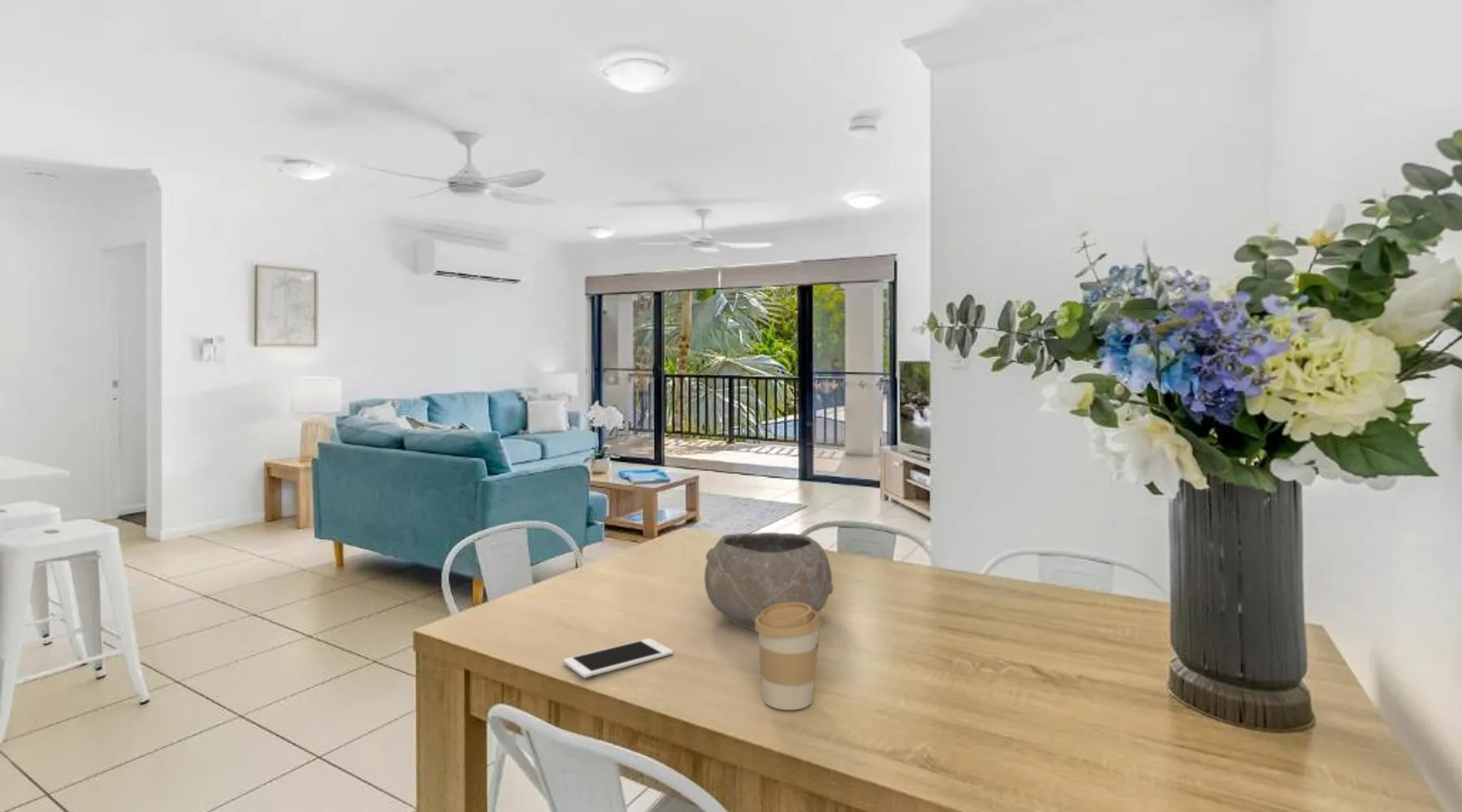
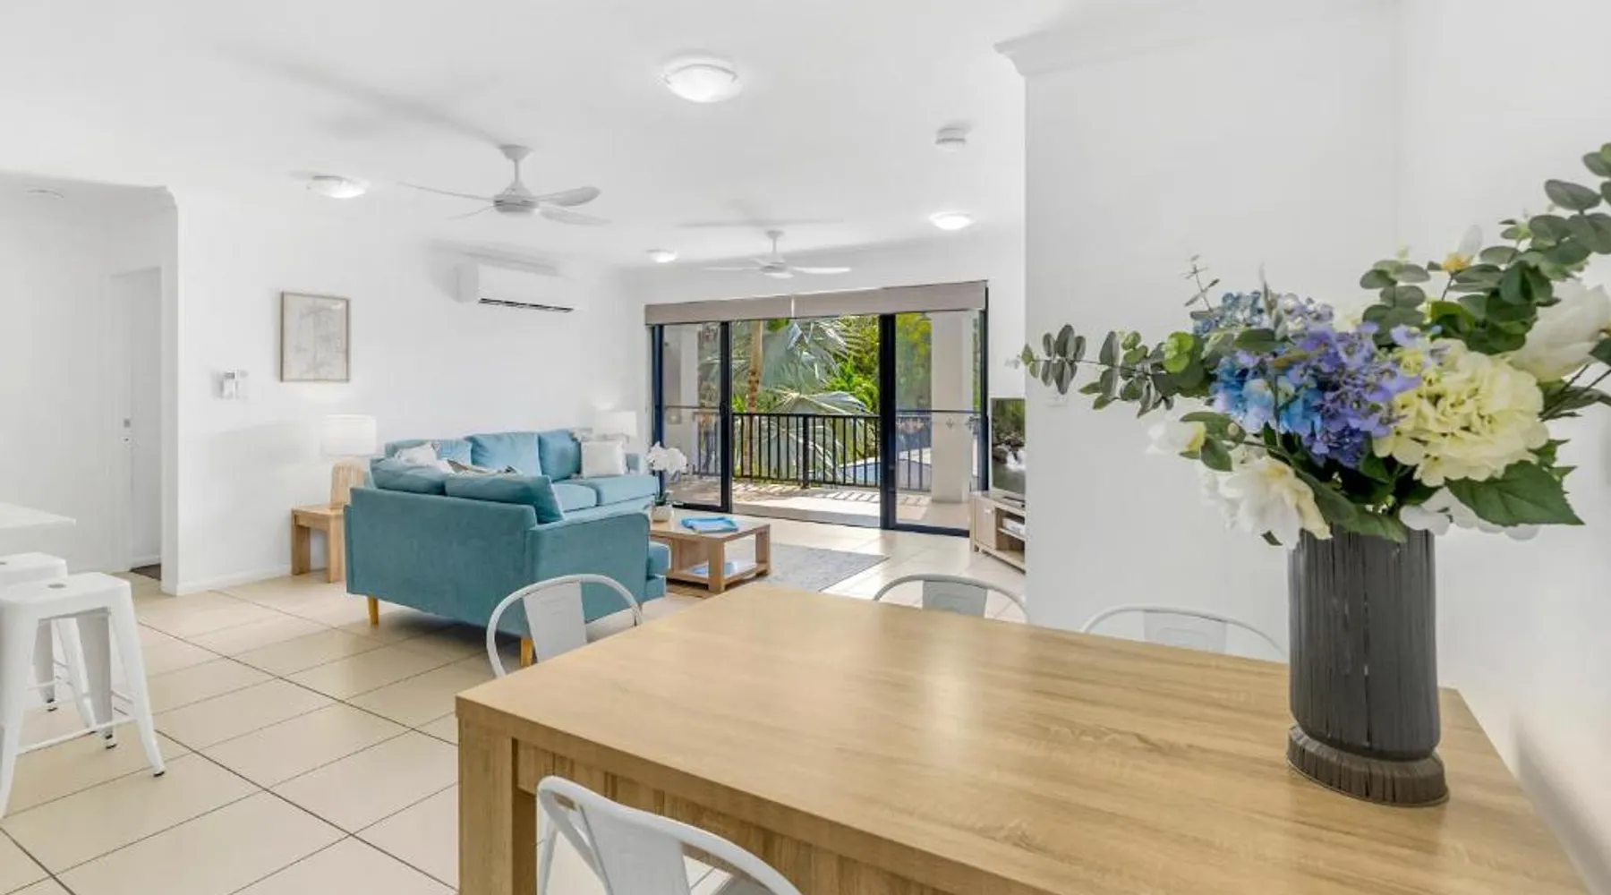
- coffee cup (787, 653)
- bowl (768, 580)
- cell phone (619, 656)
